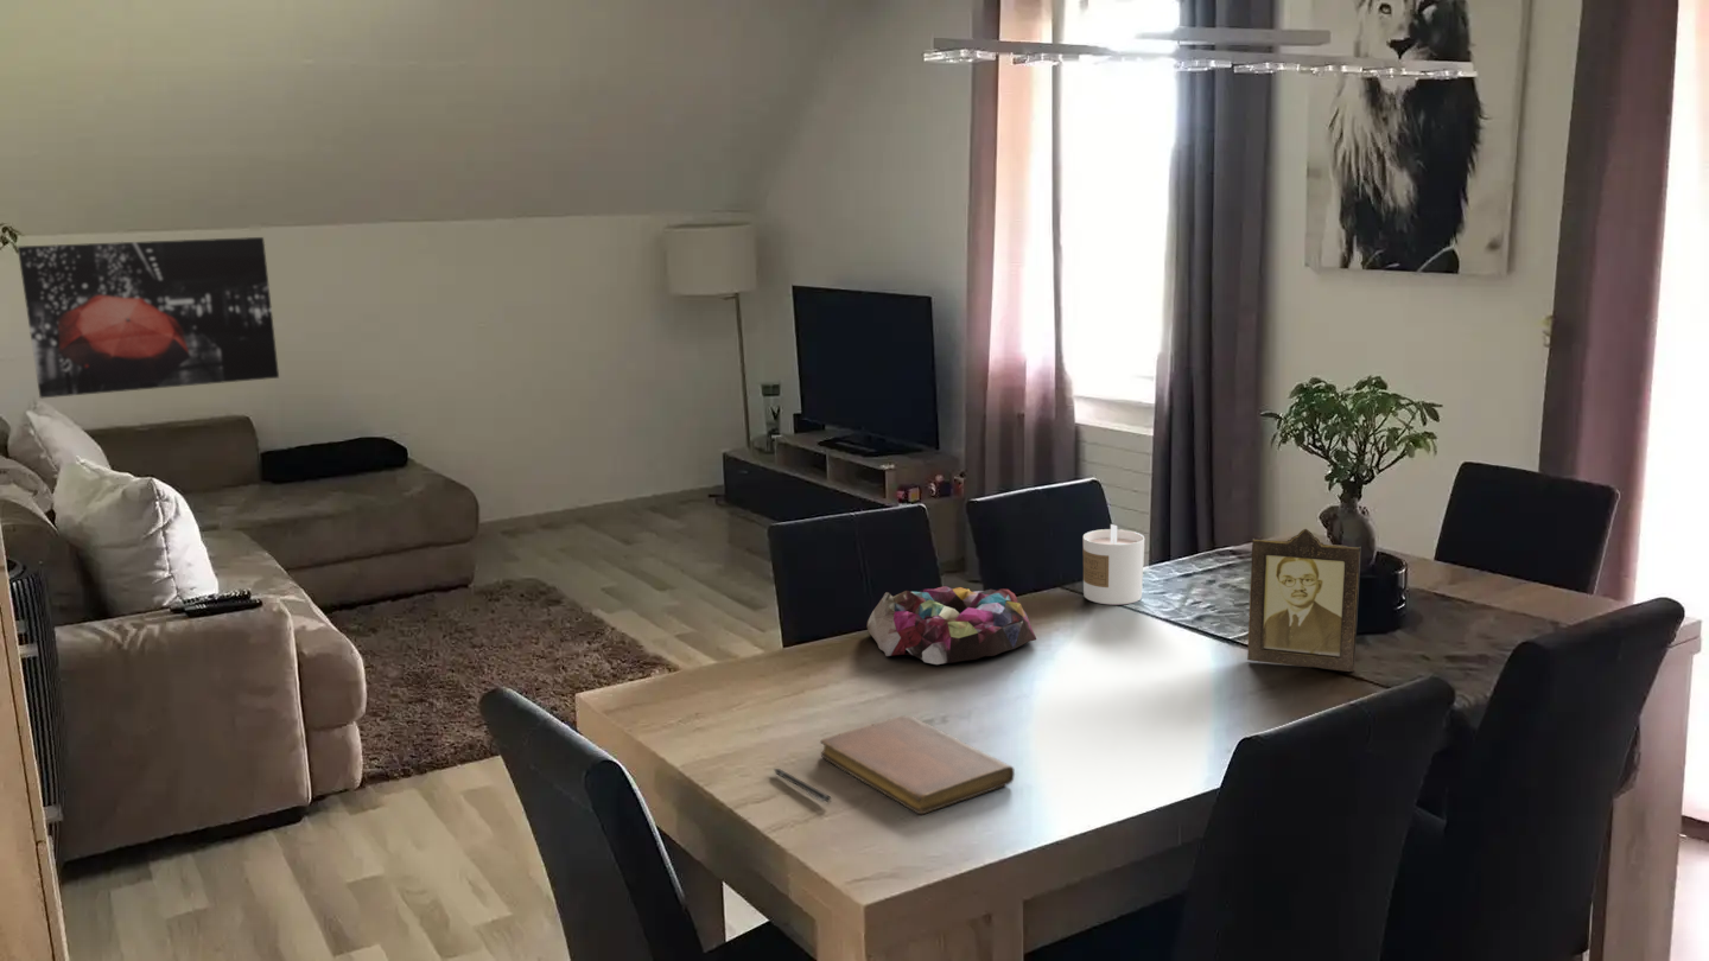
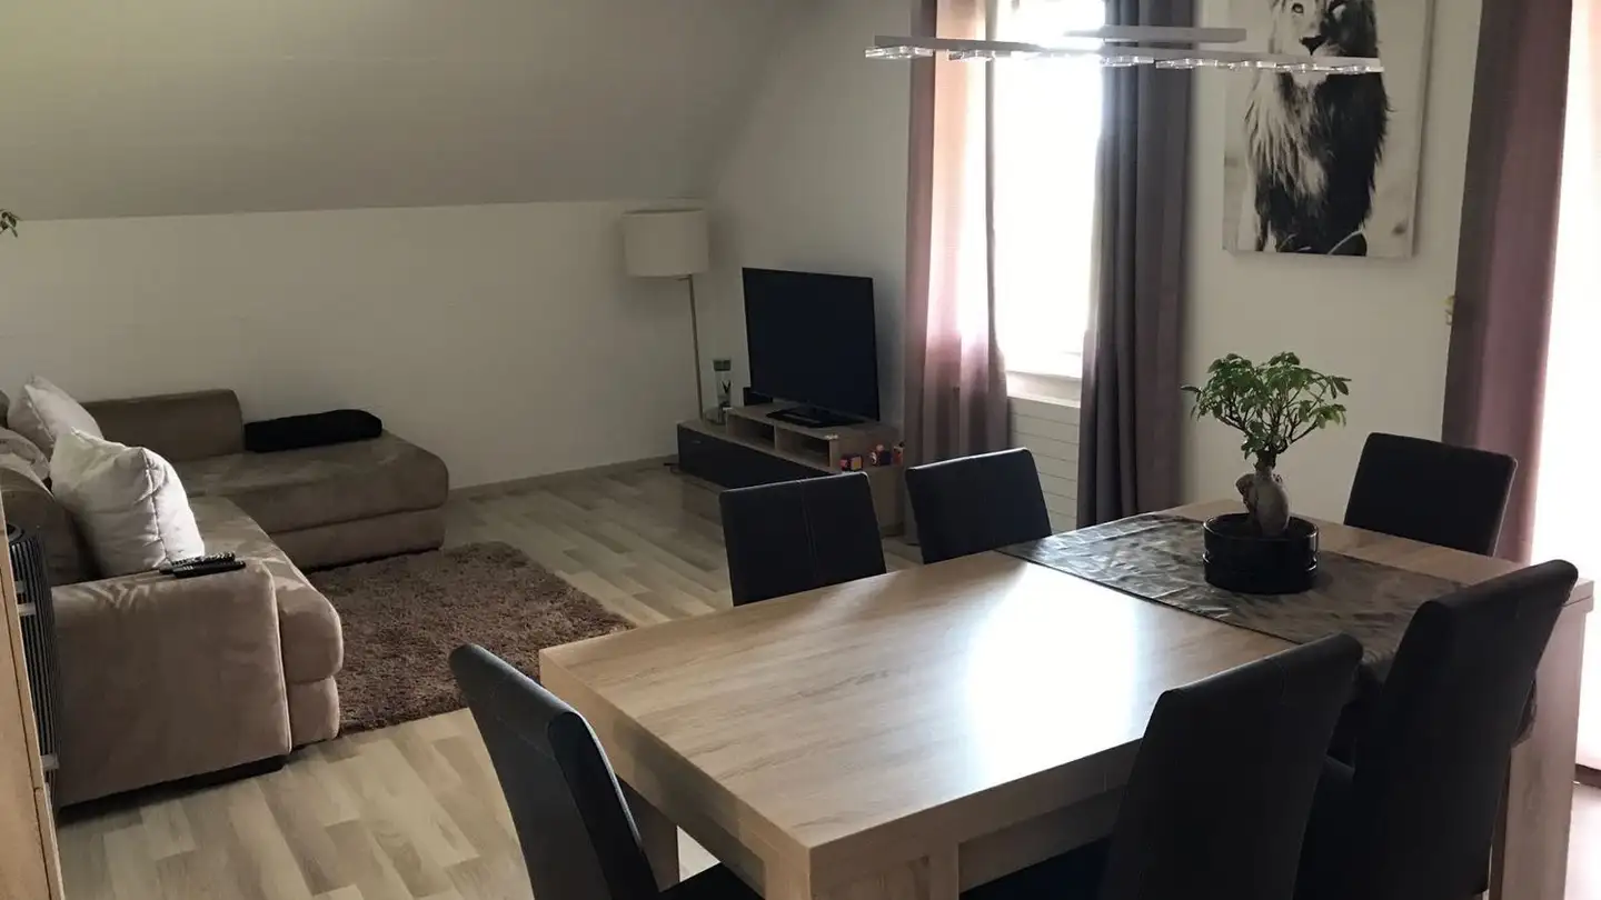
- candle (1113, 560)
- notebook (914, 759)
- wall art (154, 314)
- pen (800, 783)
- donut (949, 615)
- photo frame (1305, 591)
